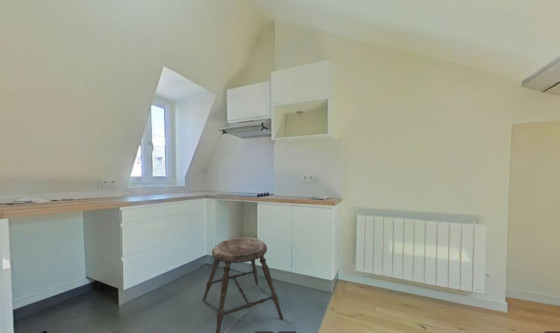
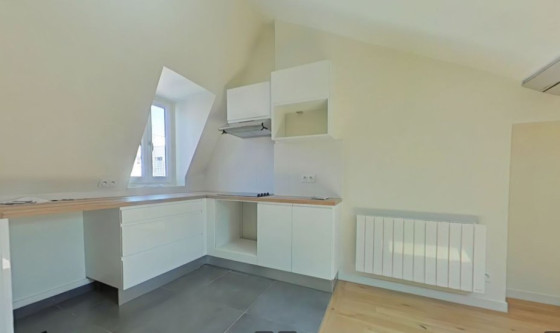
- stool (240, 275)
